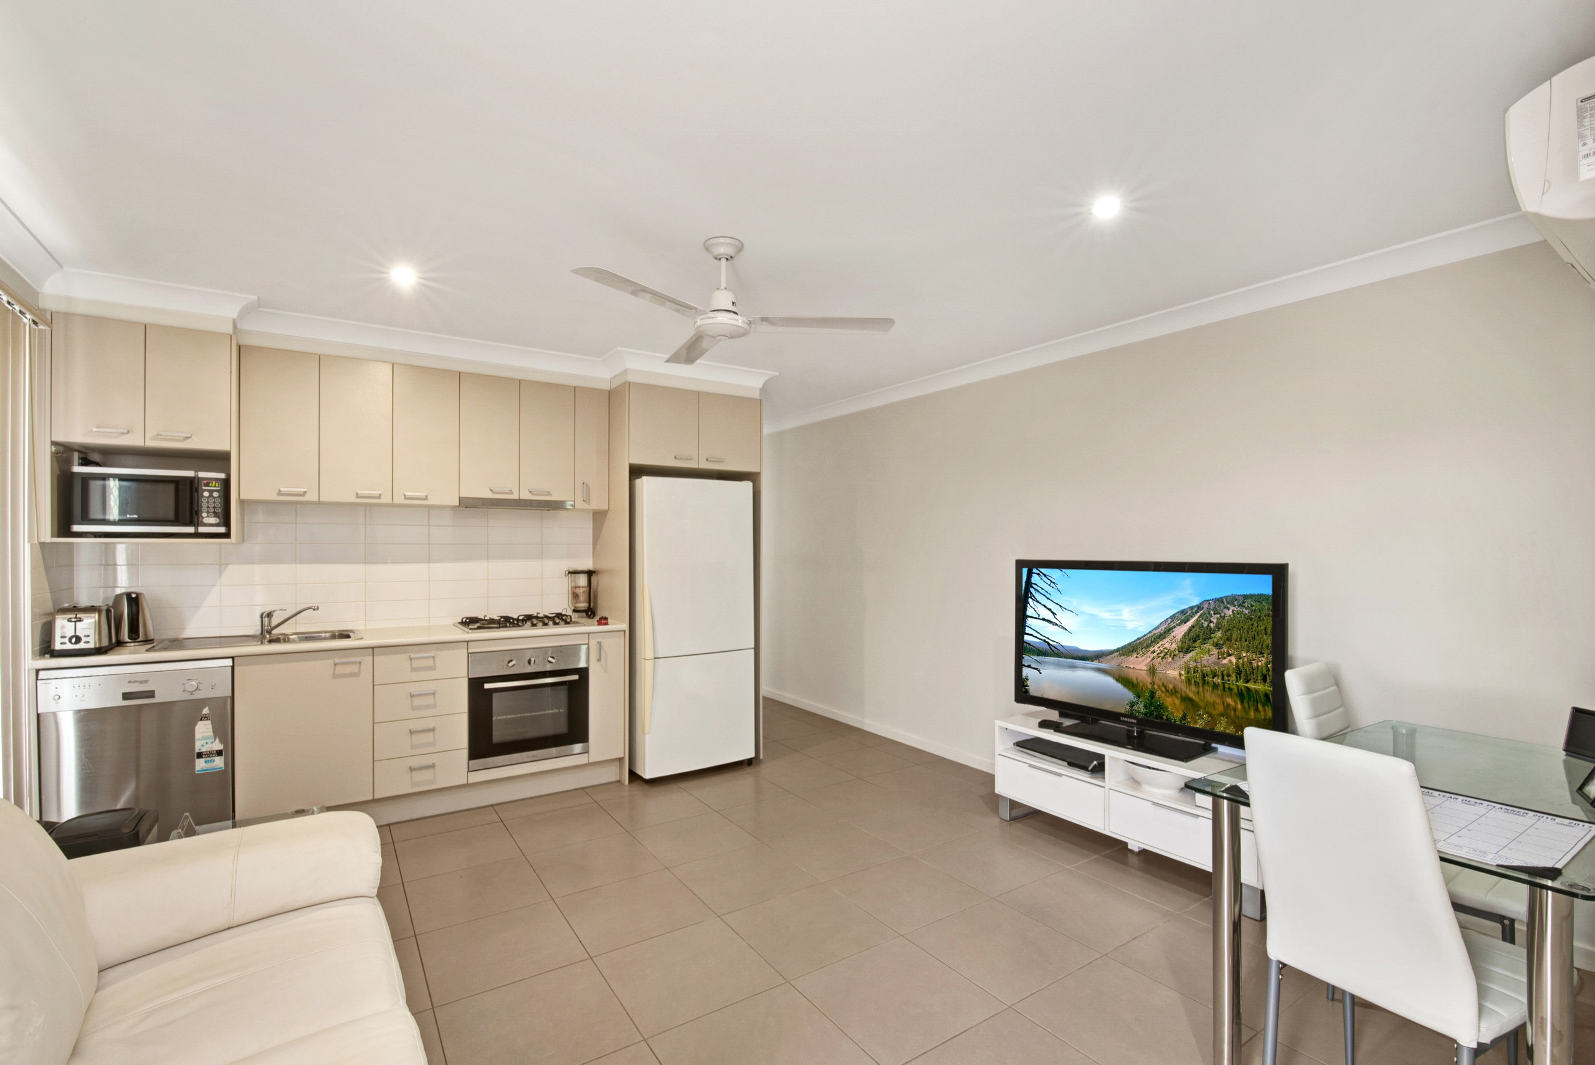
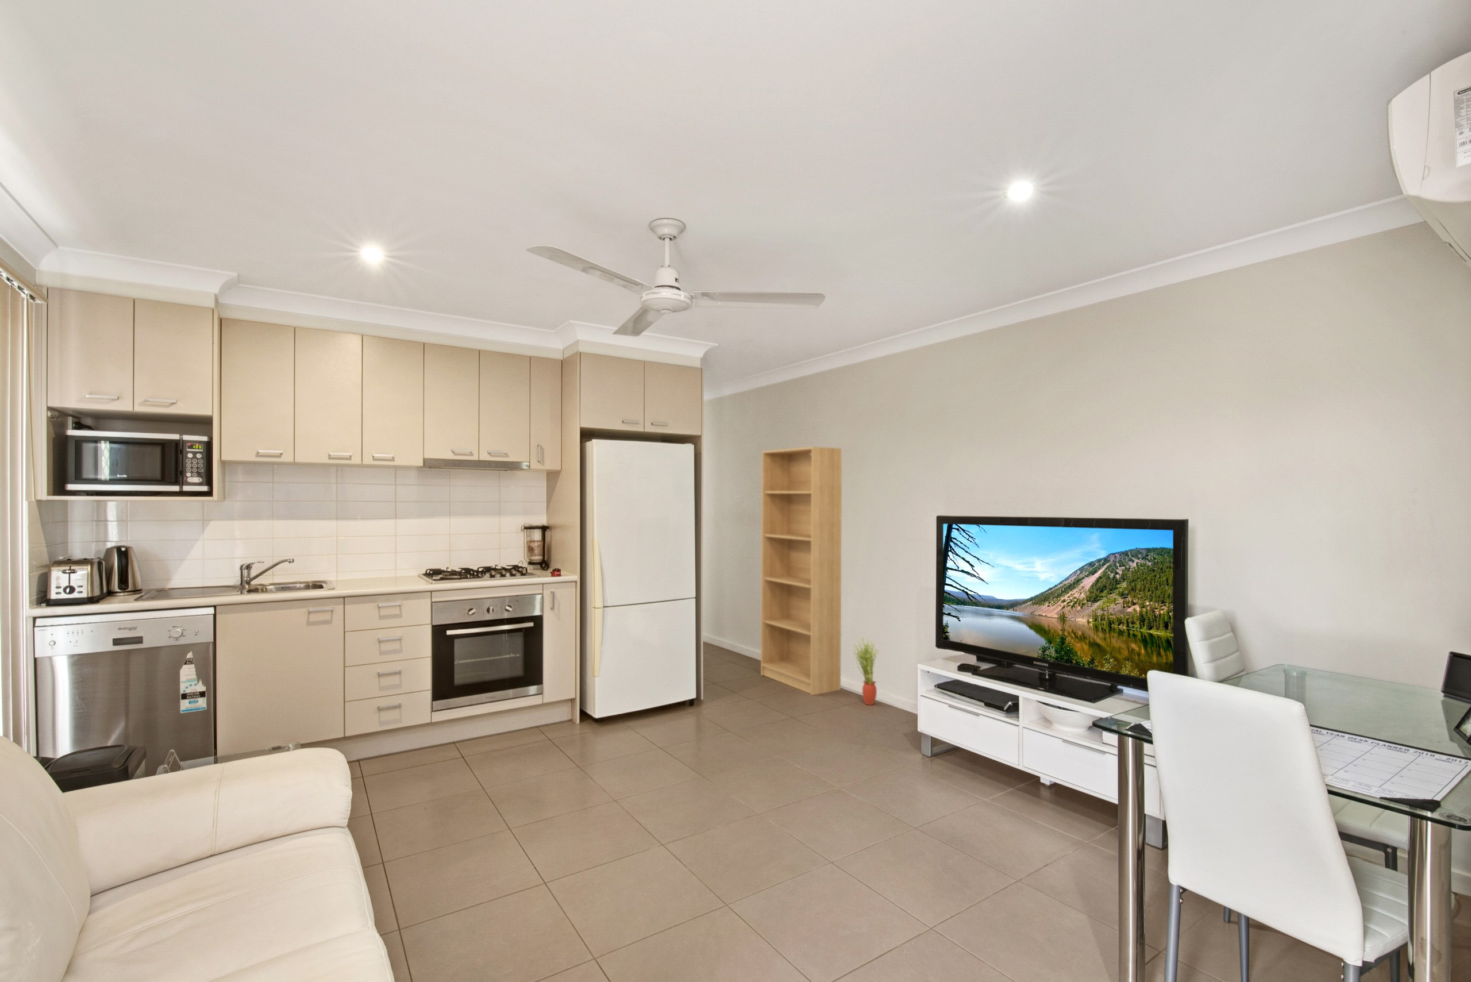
+ bookshelf (799, 566)
+ potted plant (865, 671)
